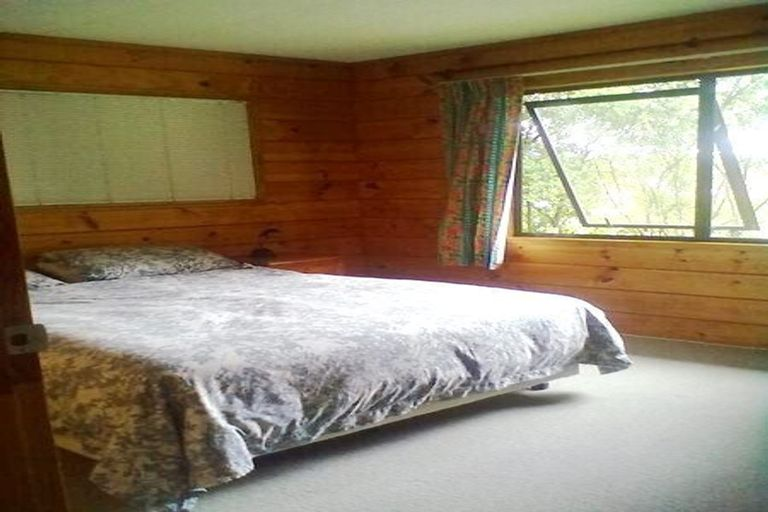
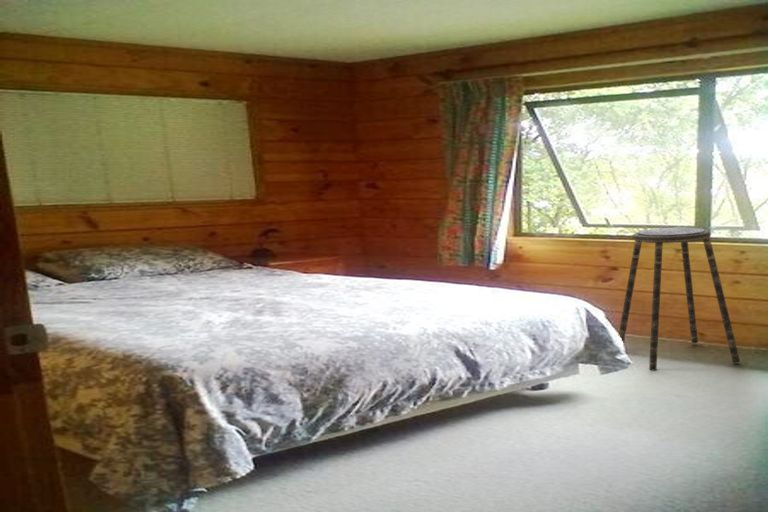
+ stool (686, 294)
